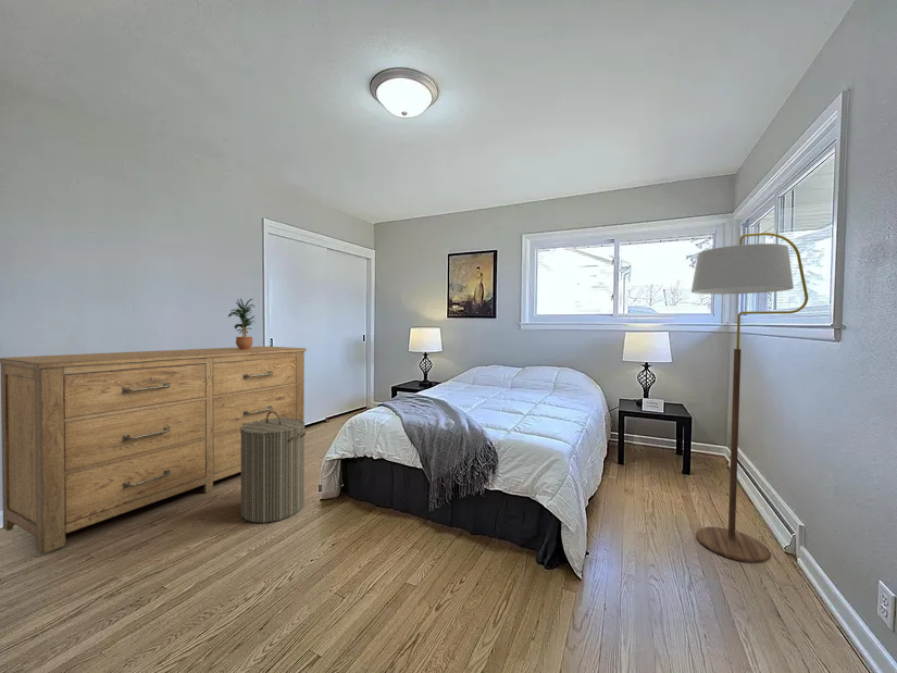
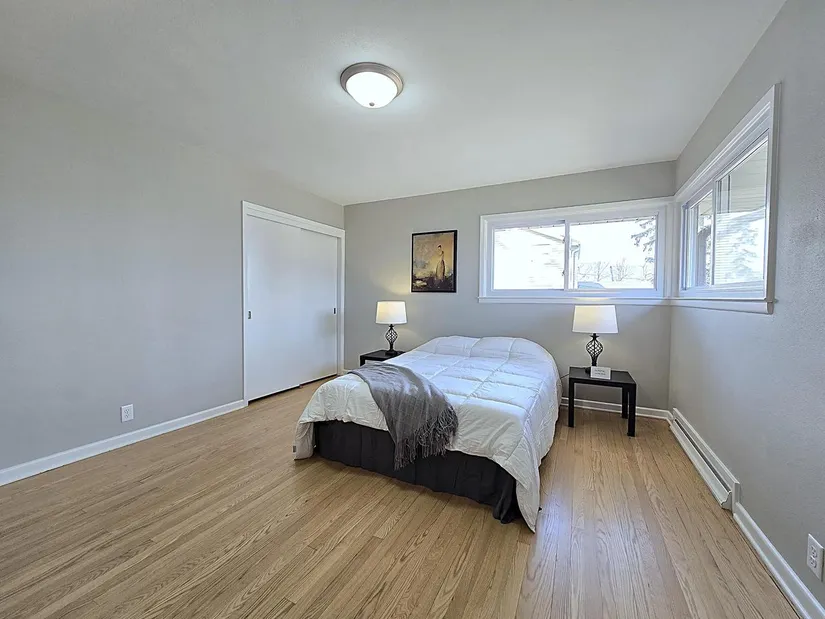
- dresser (188, 419)
- floor lamp (738, 390)
- potted plant (241, 324)
- laundry hamper (273, 460)
